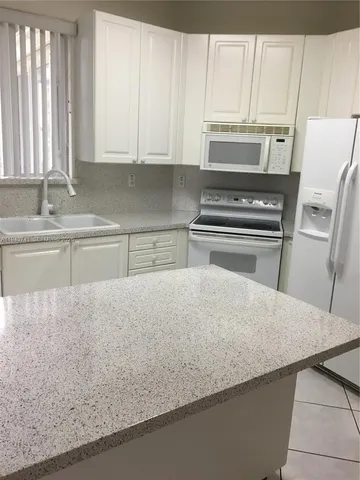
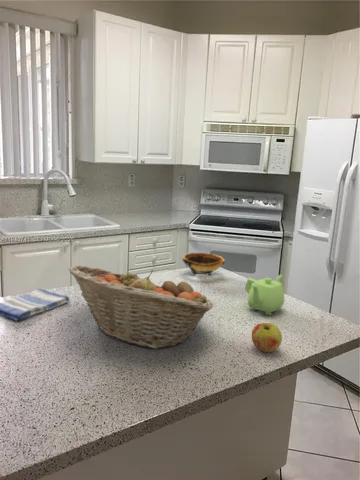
+ fruit basket (139, 297)
+ teapot (263, 293)
+ bowl (203, 266)
+ dish towel (30, 302)
+ apple (266, 337)
